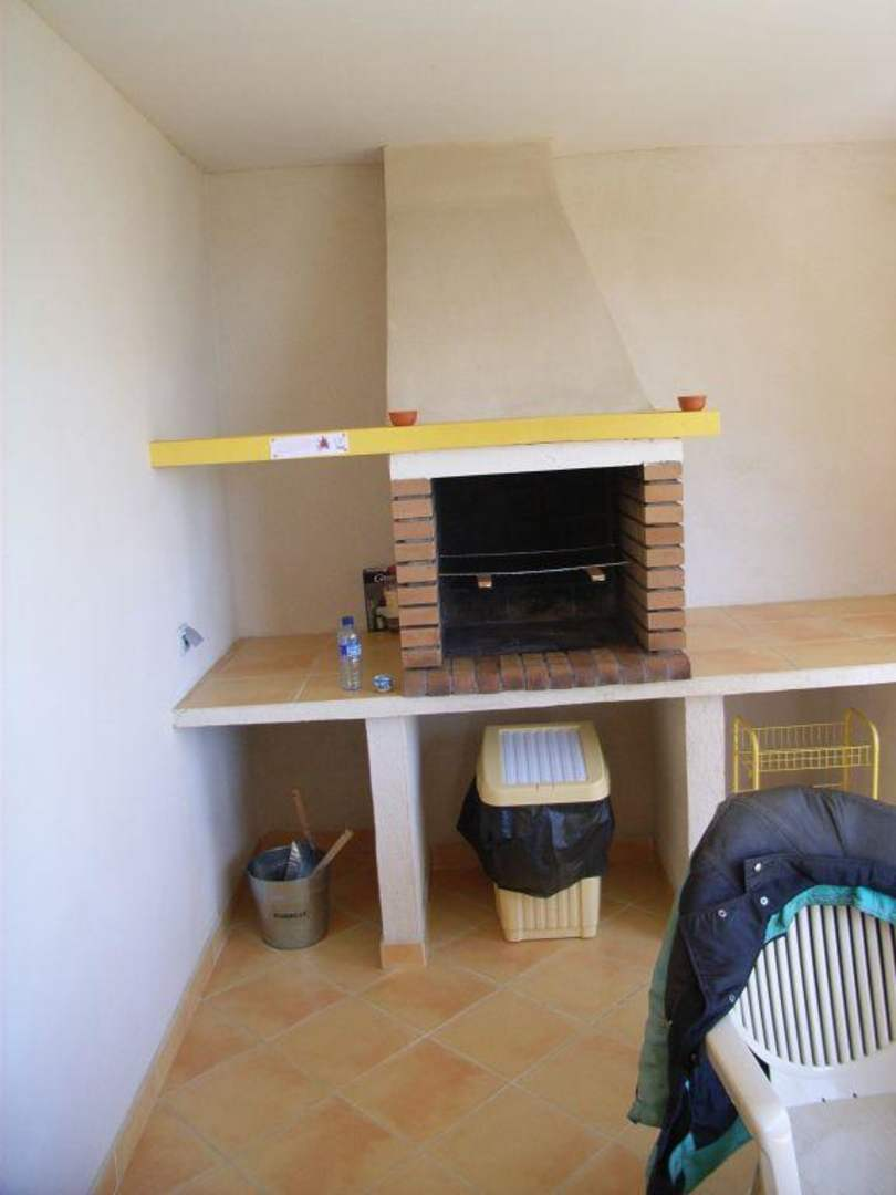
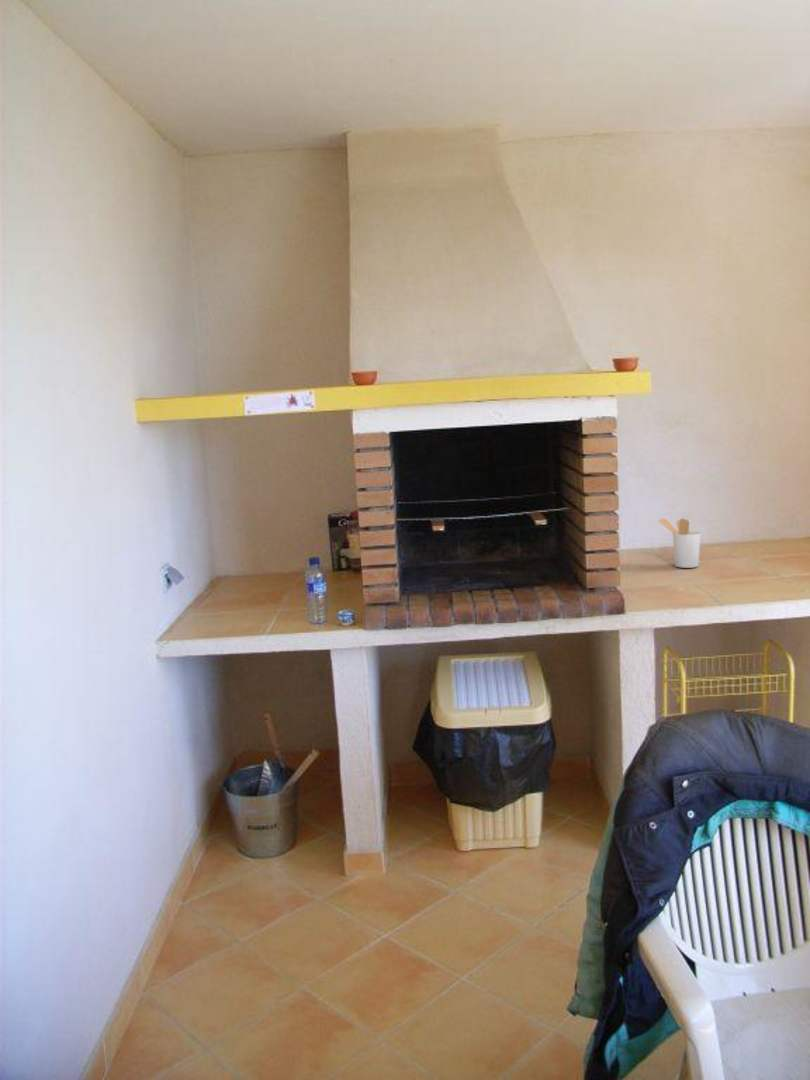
+ utensil holder (679, 541)
